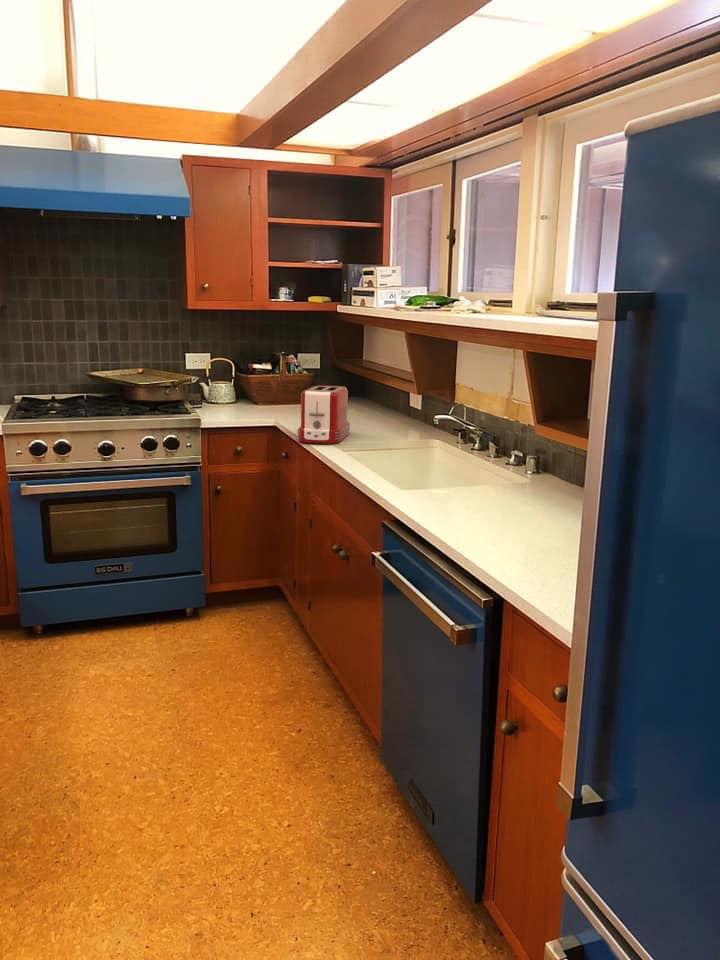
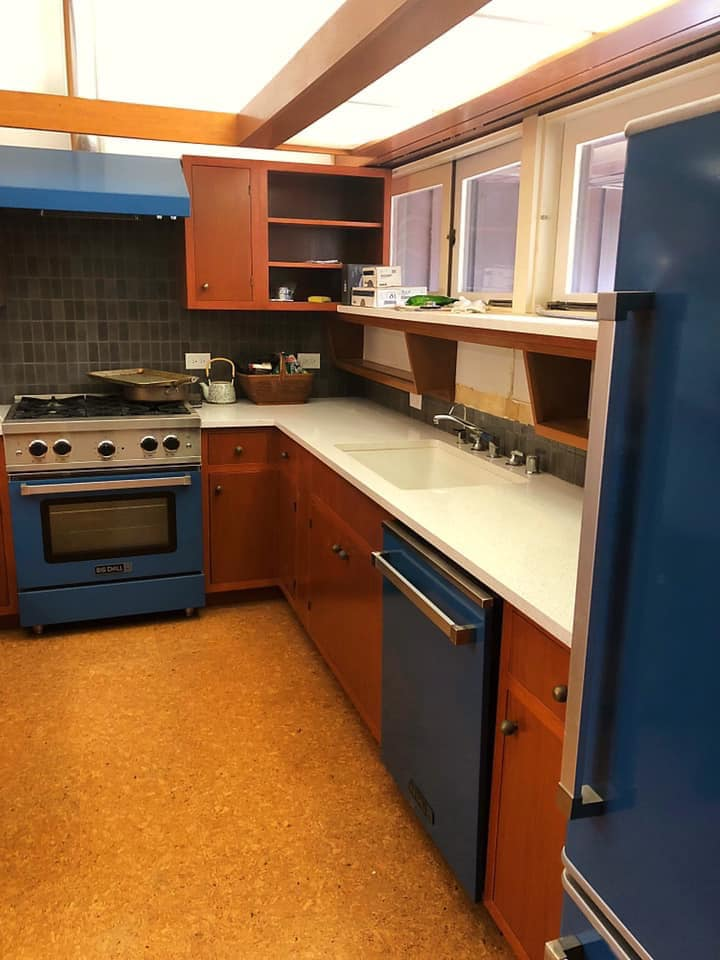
- toaster (324, 412)
